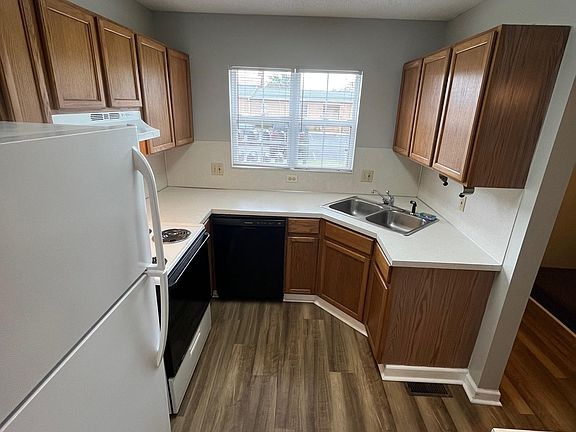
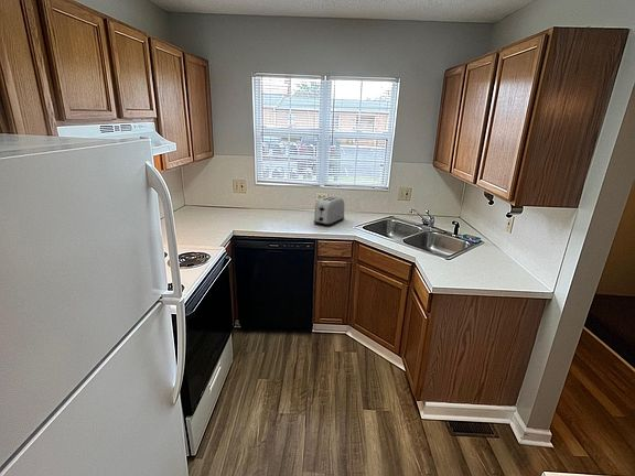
+ toaster (329, 209)
